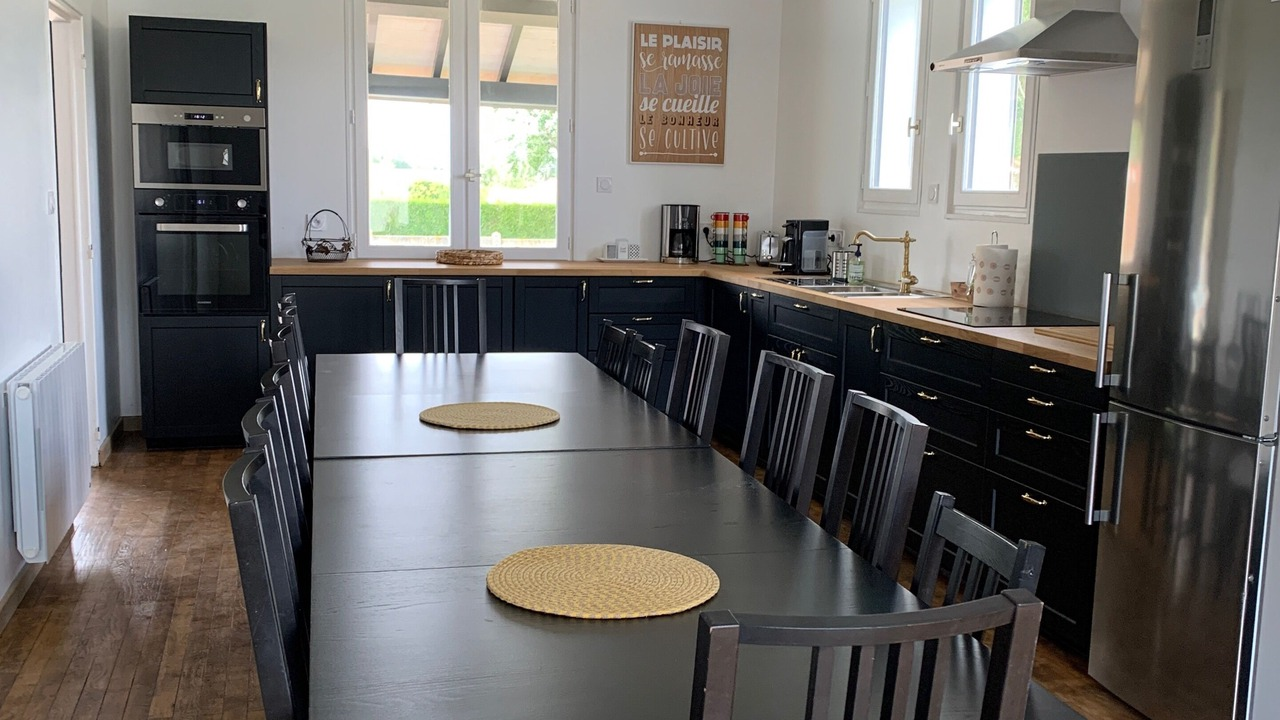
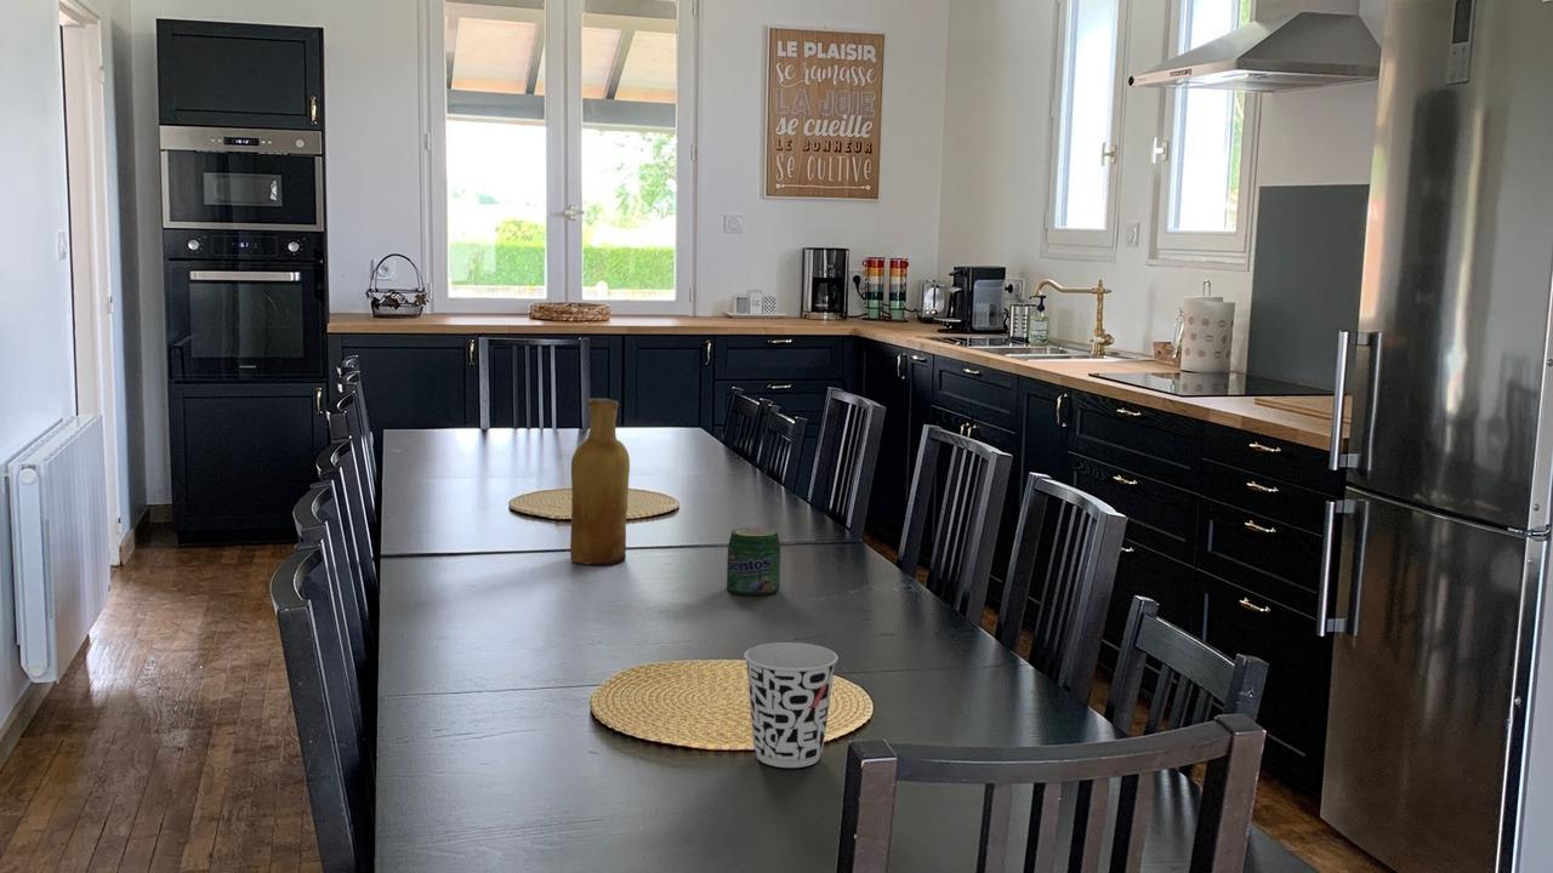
+ cup (789, 706)
+ vase (601, 479)
+ jar (753, 560)
